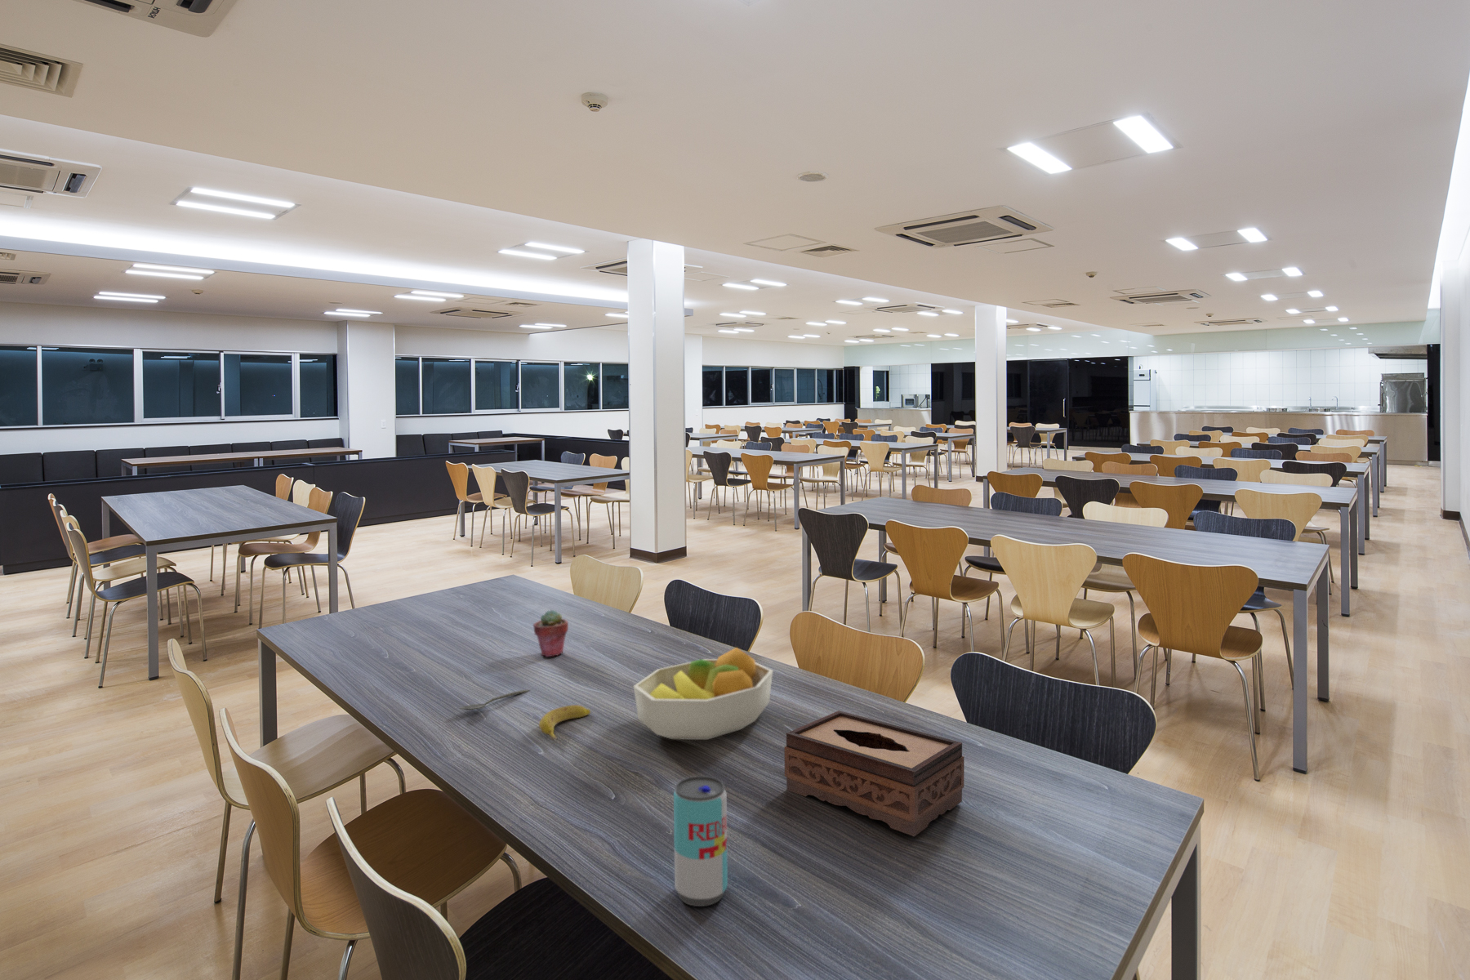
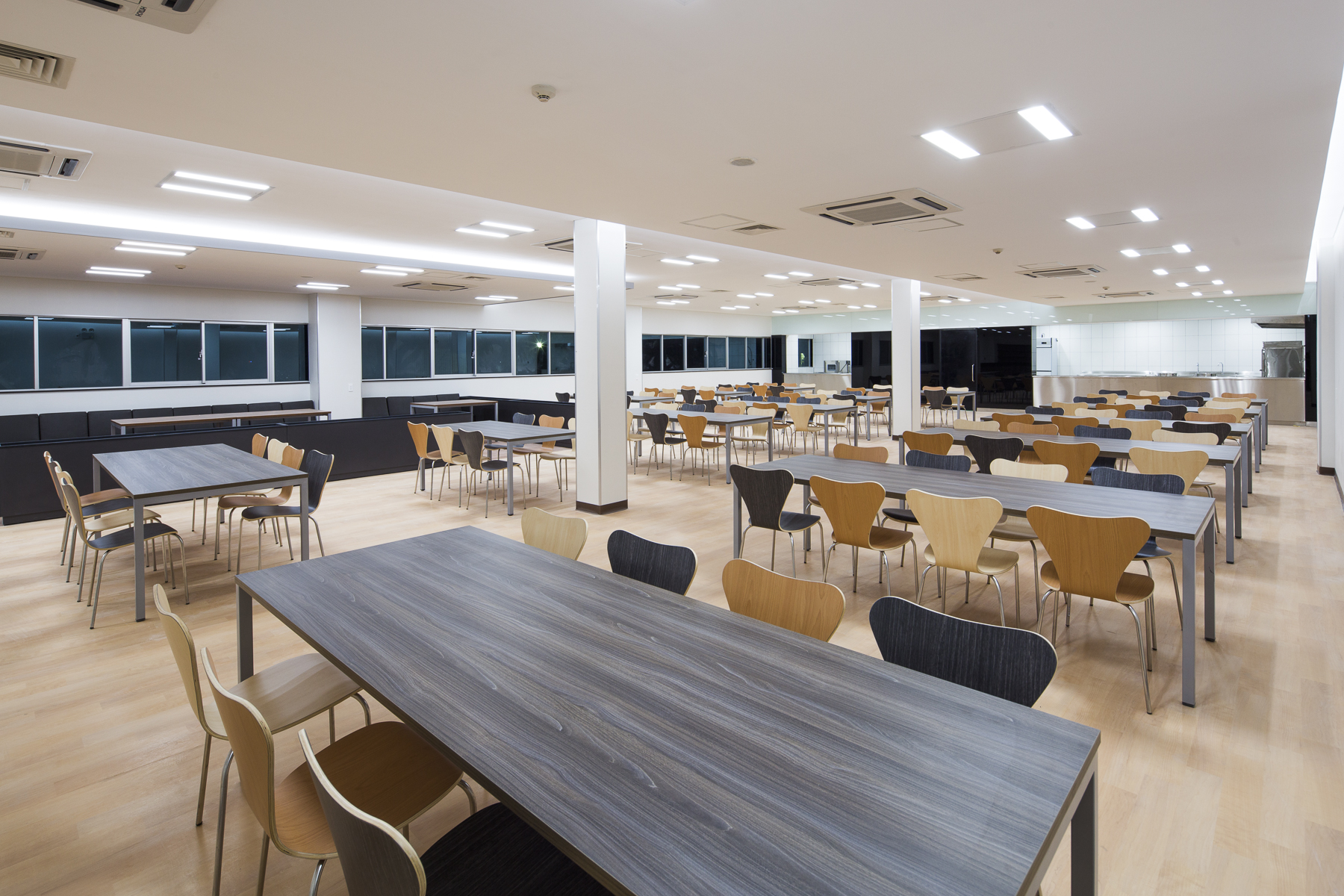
- fruit bowl (705, 689)
- beverage can (700, 839)
- potted succulent (551, 631)
- spoon (498, 698)
- tissue box (872, 766)
- banana (565, 720)
